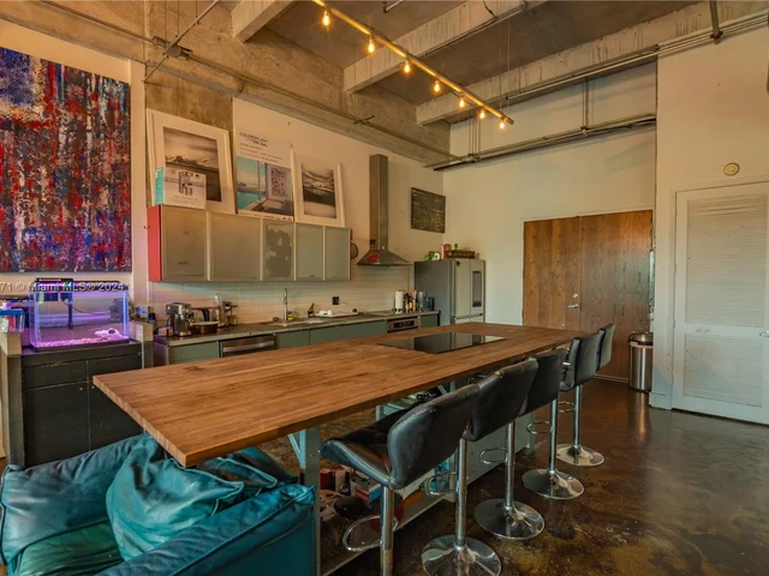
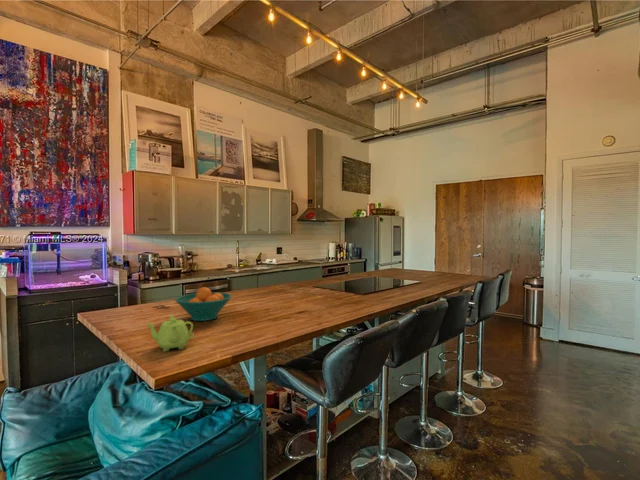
+ teapot (170, 333)
+ fruit bowl (204, 302)
